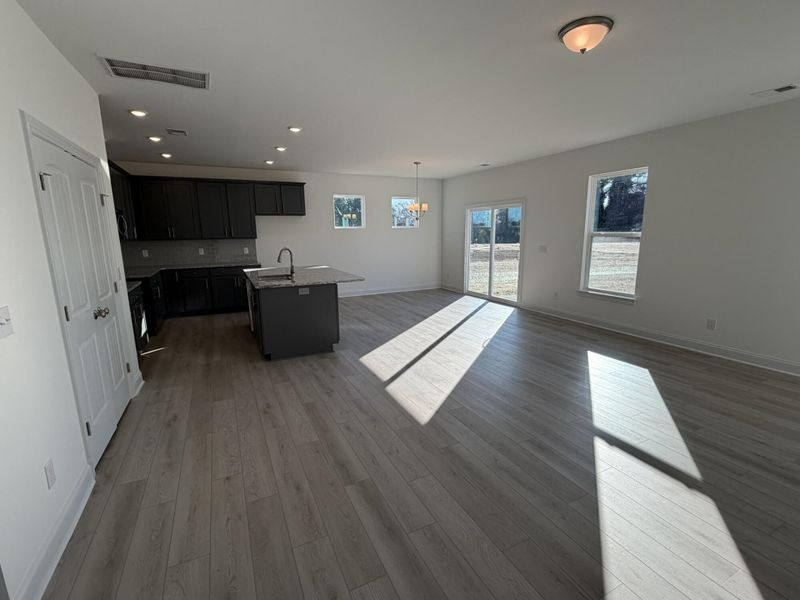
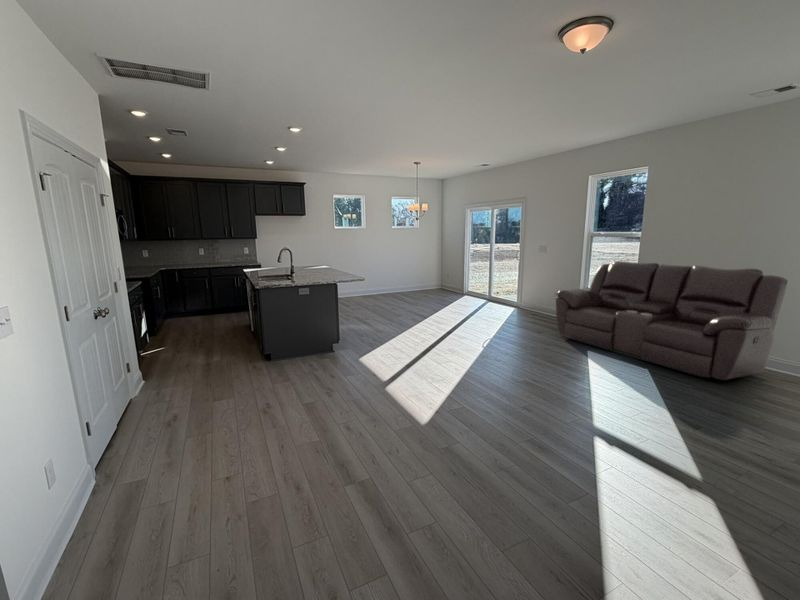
+ sofa (652, 308)
